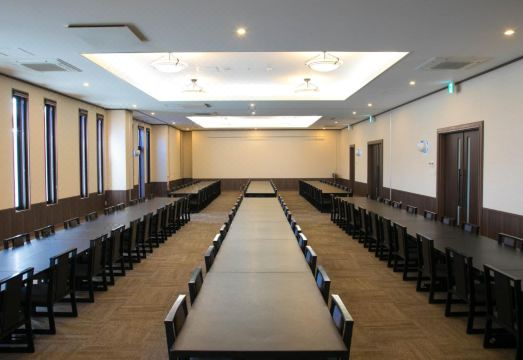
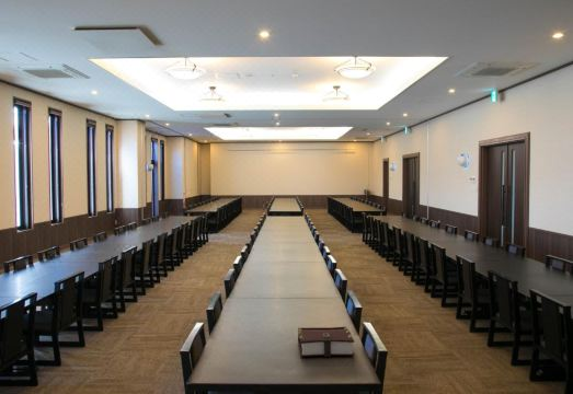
+ book (324, 340)
